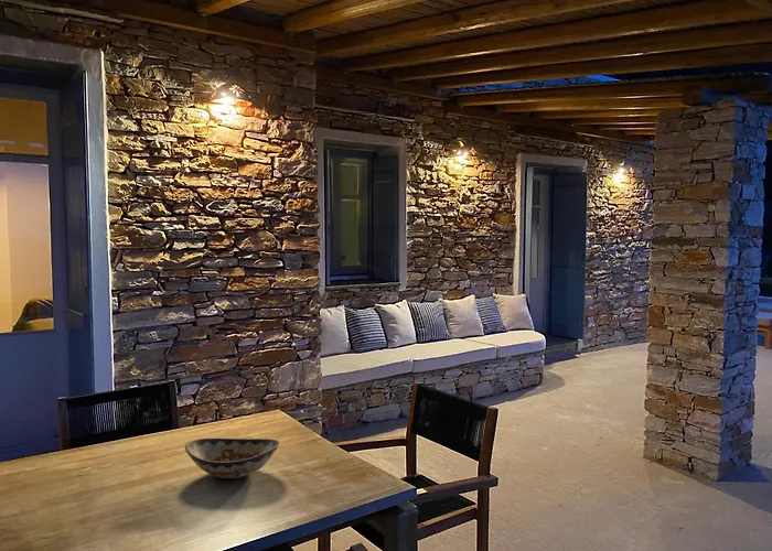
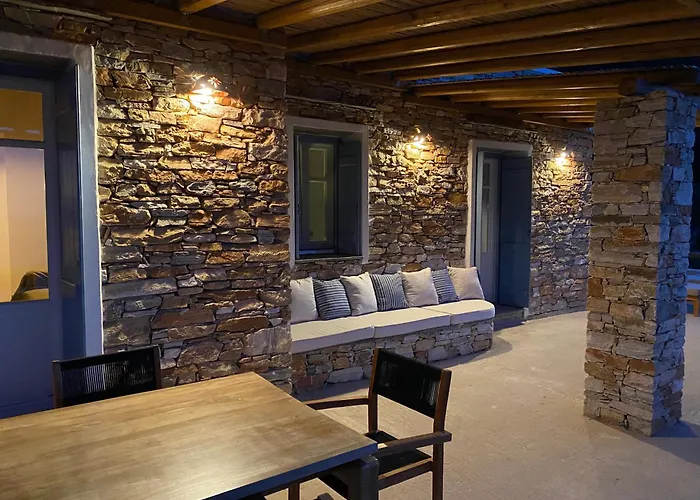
- decorative bowl (233, 458)
